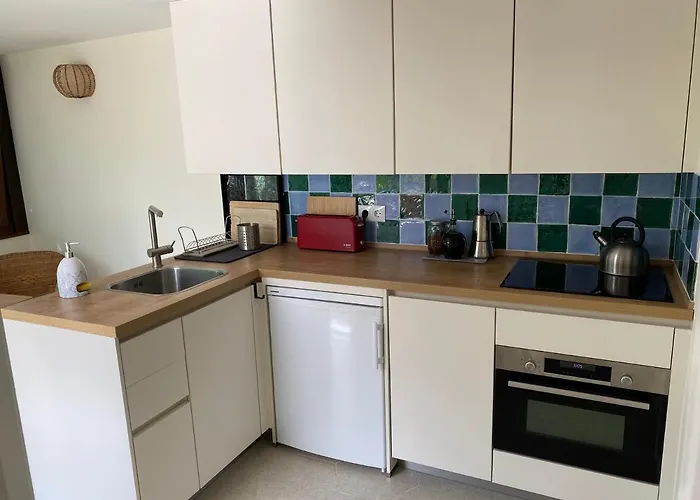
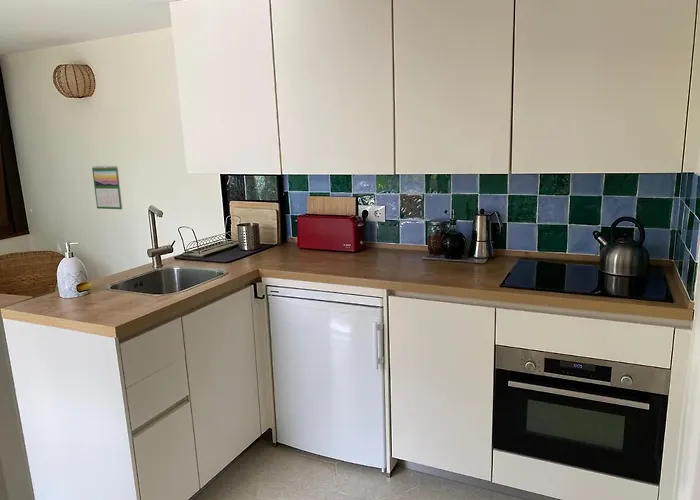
+ calendar (107, 187)
